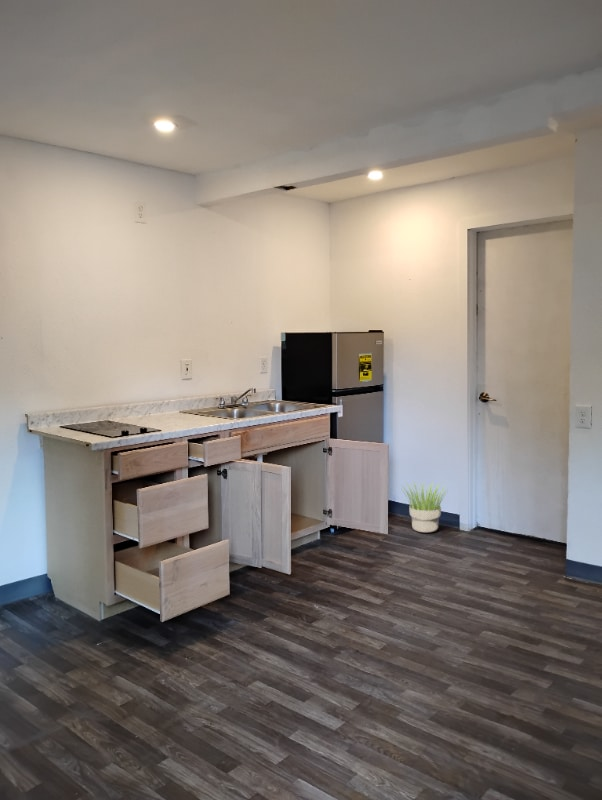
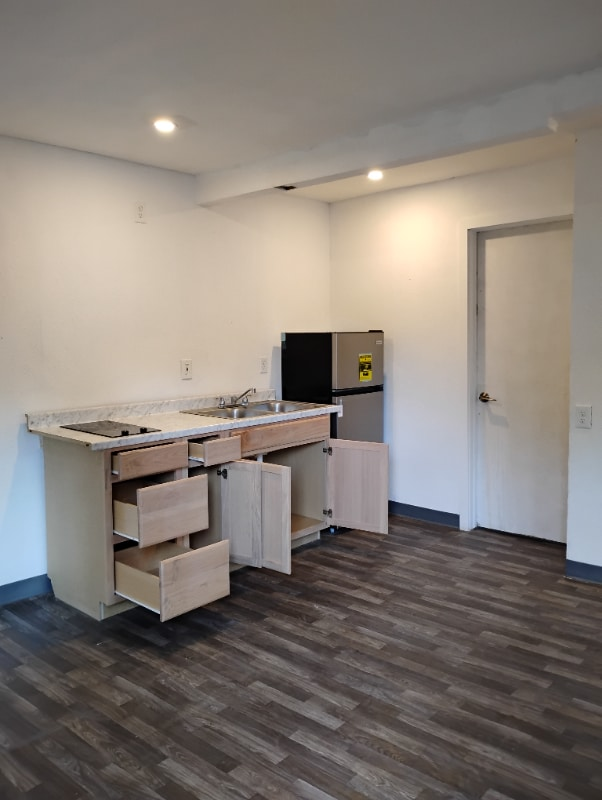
- potted plant (424, 508)
